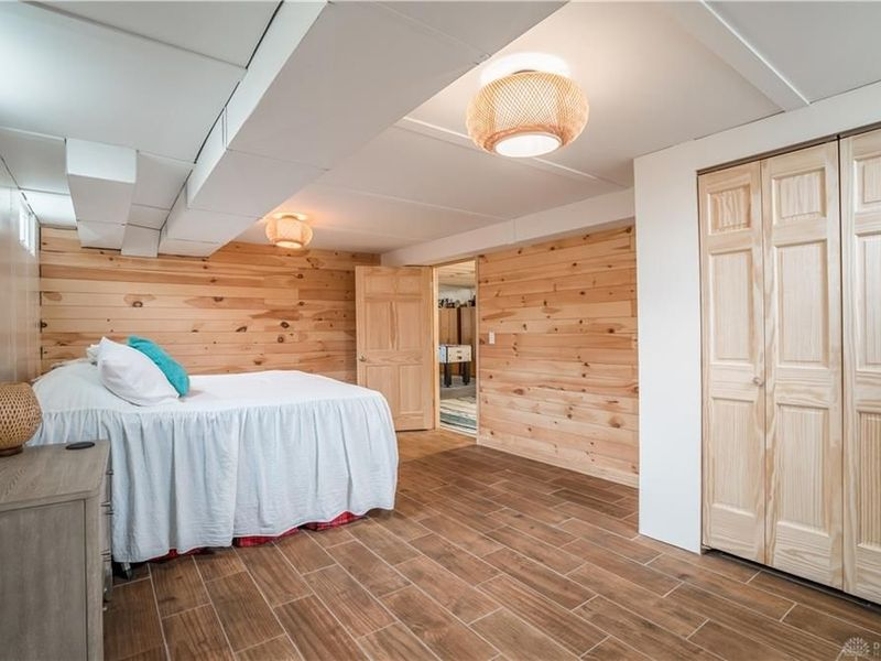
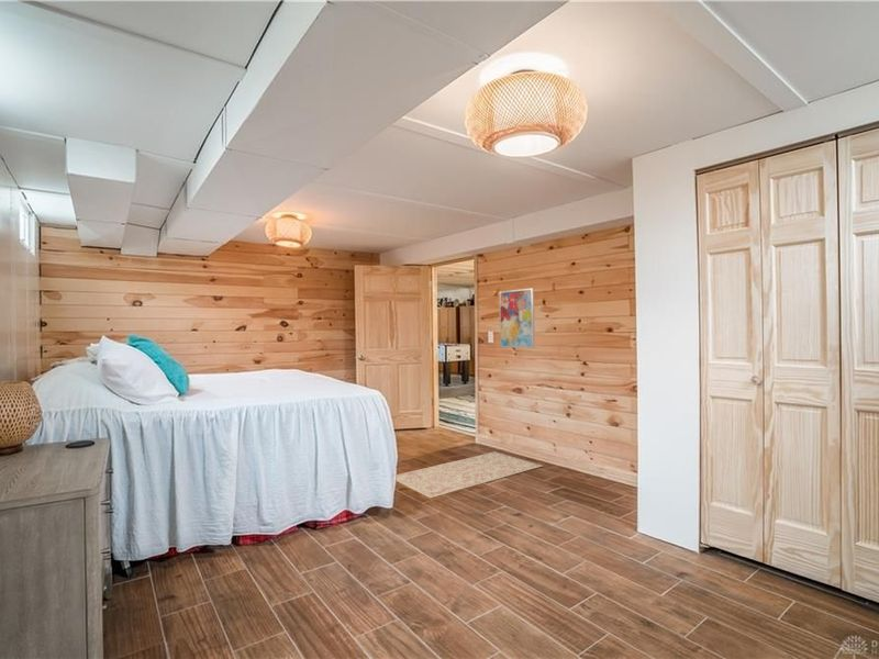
+ rug (467, 471)
+ wall art (516, 319)
